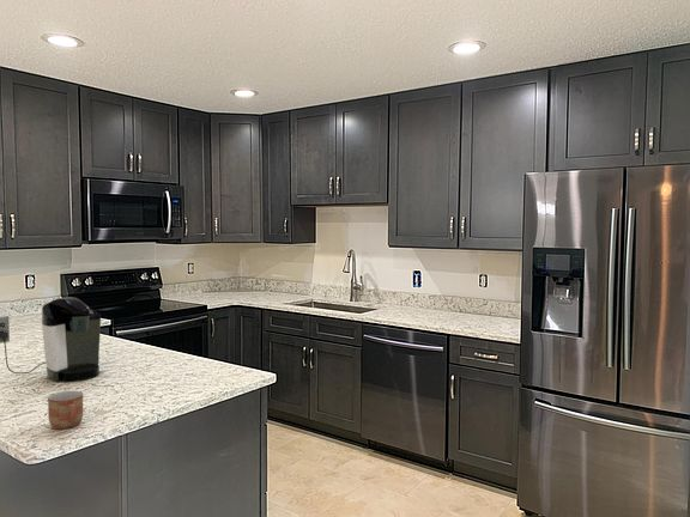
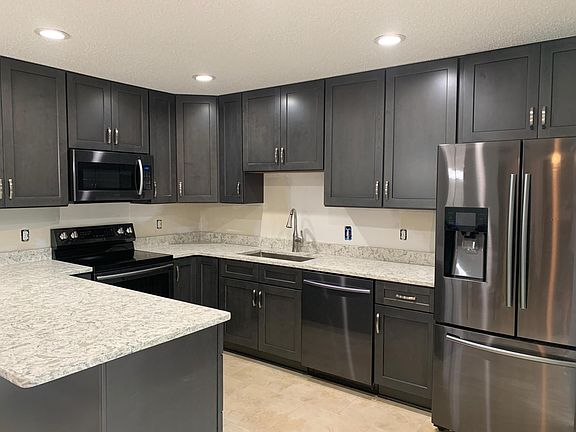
- mug (67, 410)
- coffee maker (55, 339)
